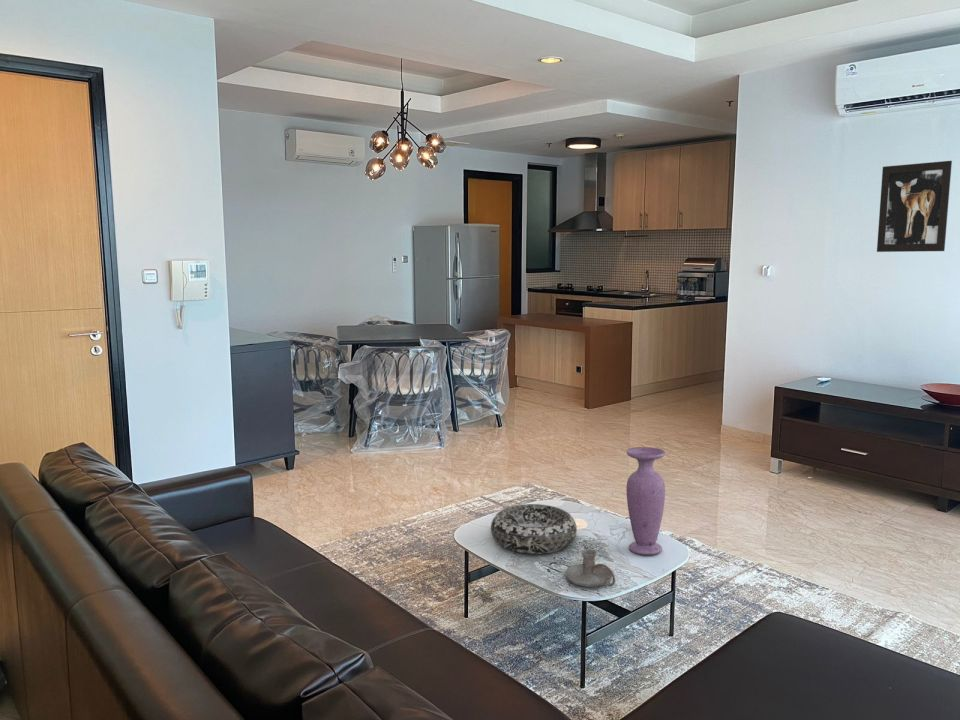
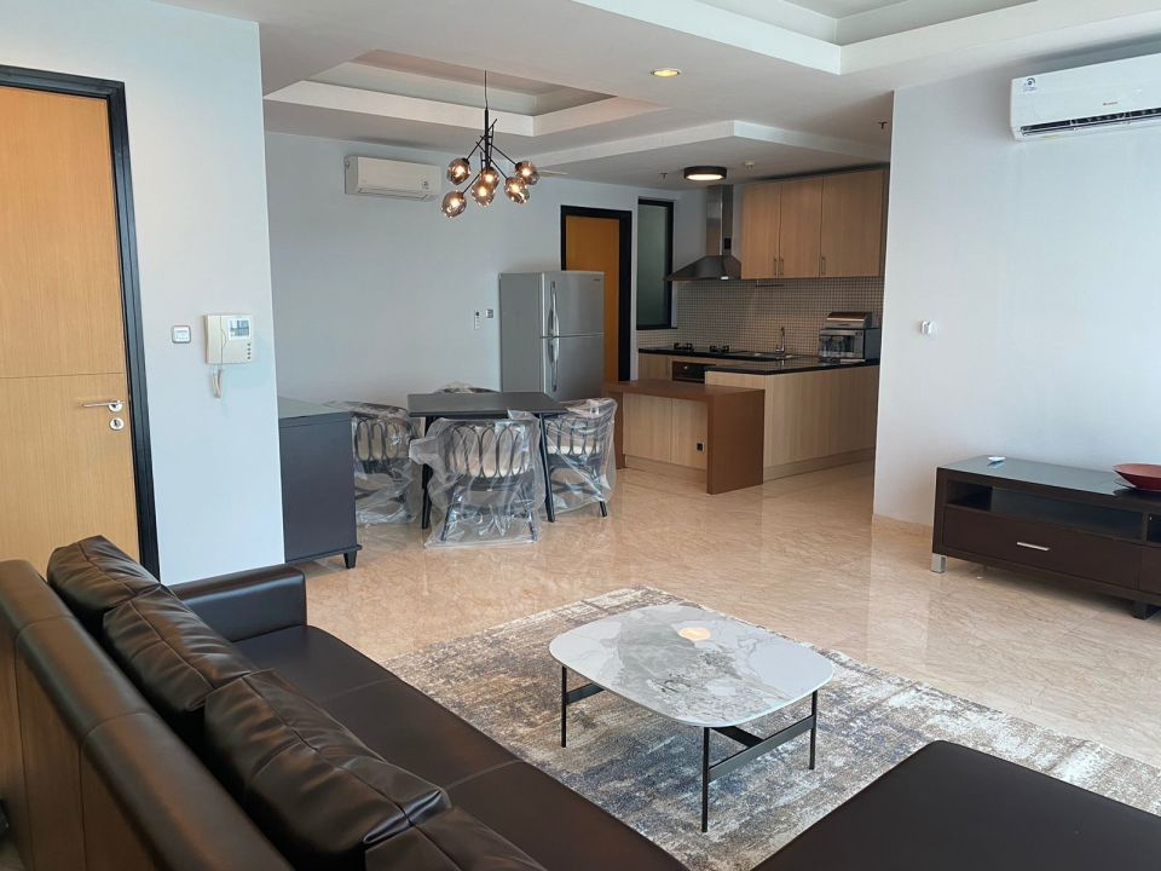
- vase (644, 500)
- decorative bowl (533, 528)
- candle holder (592, 568)
- wall art (912, 208)
